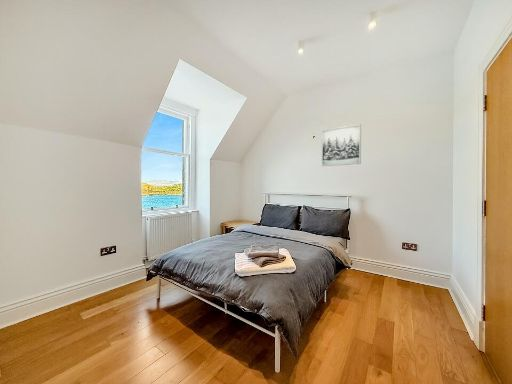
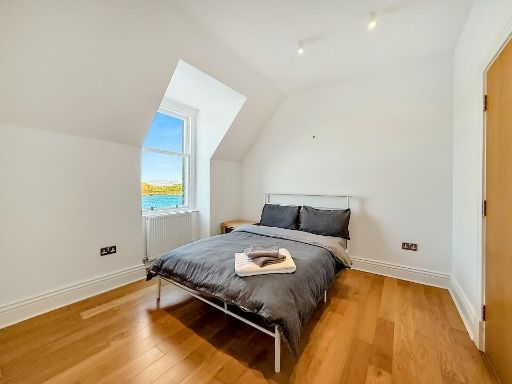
- wall art (340, 146)
